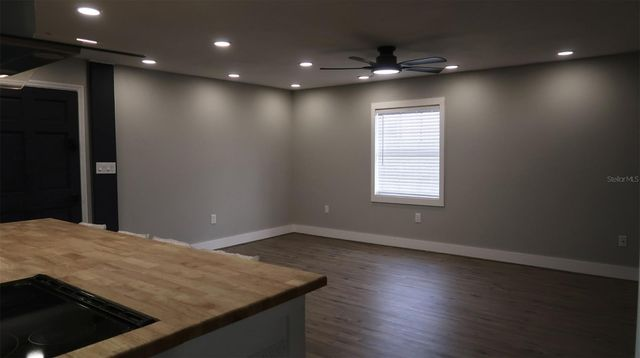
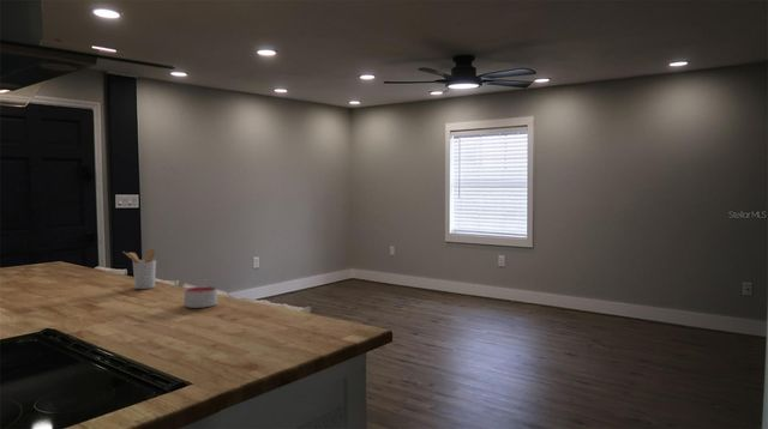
+ utensil holder (139, 268)
+ candle (200, 296)
